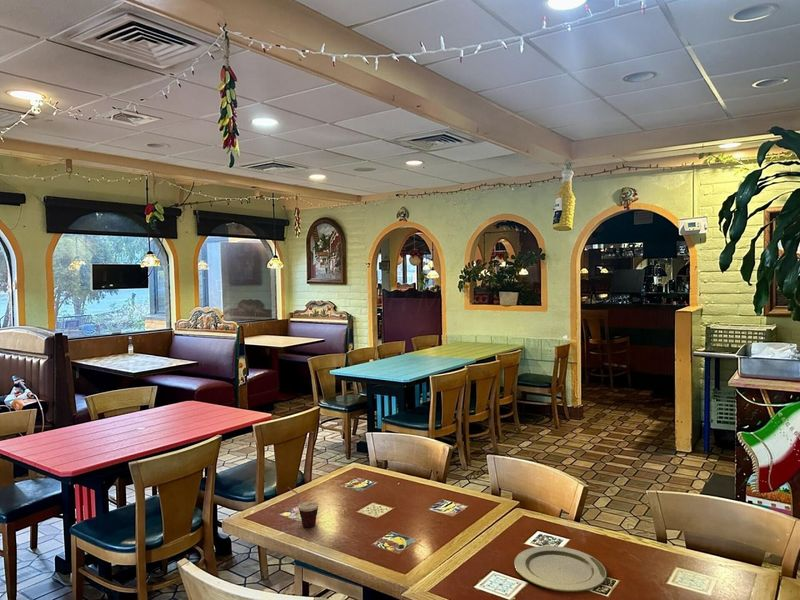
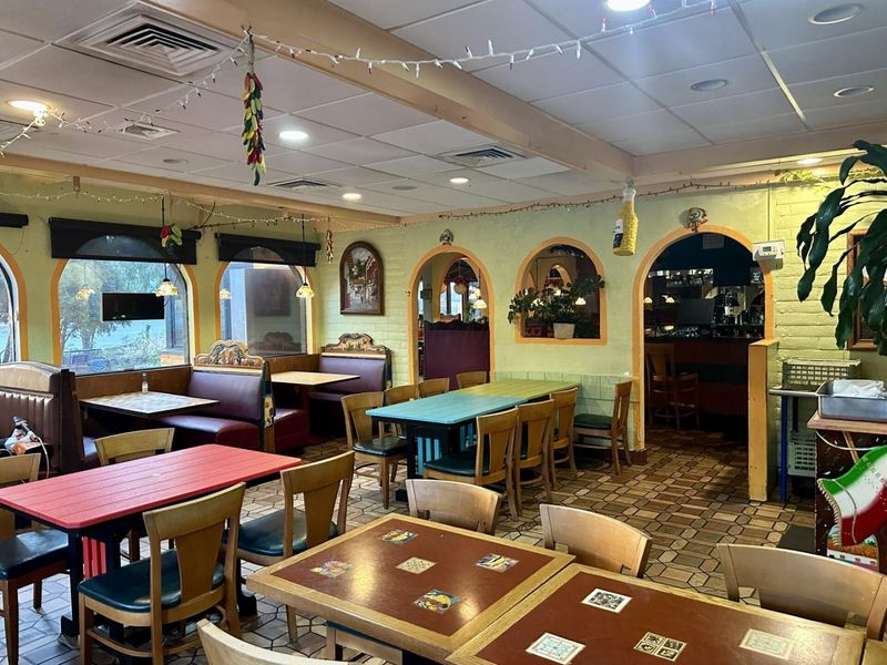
- cup (302, 506)
- plate (559, 567)
